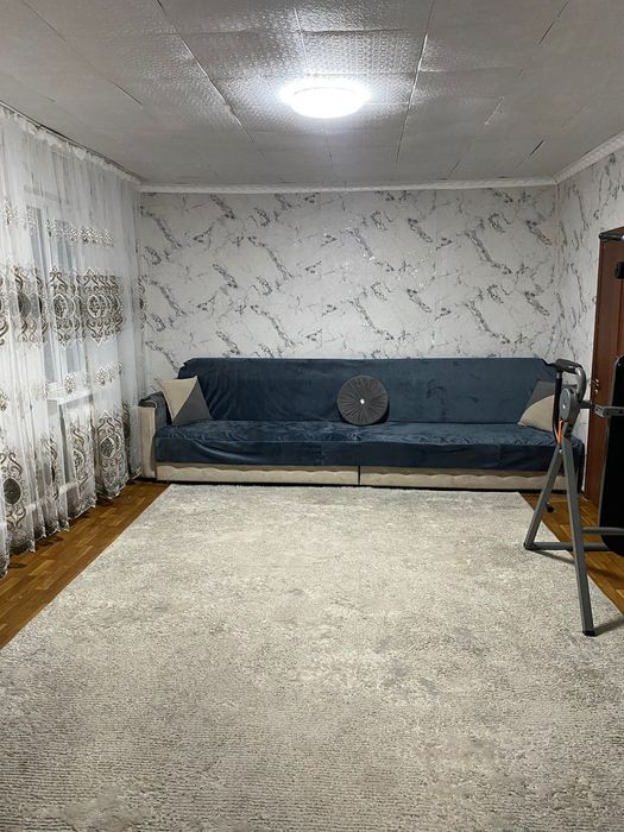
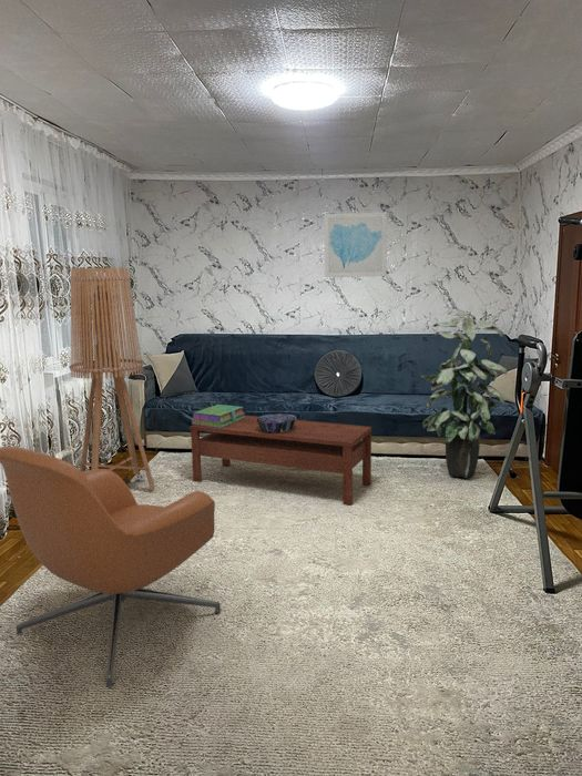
+ floor lamp (111, 381)
+ stack of books (218, 415)
+ armchair (108, 529)
+ coffee table (279, 455)
+ indoor plant (460, 394)
+ decorative bowl (276, 423)
+ wall art (355, 245)
